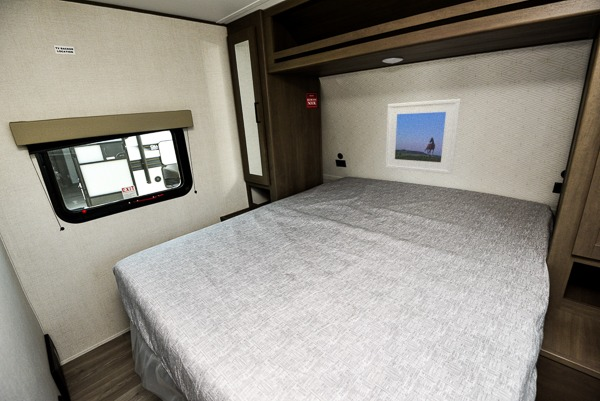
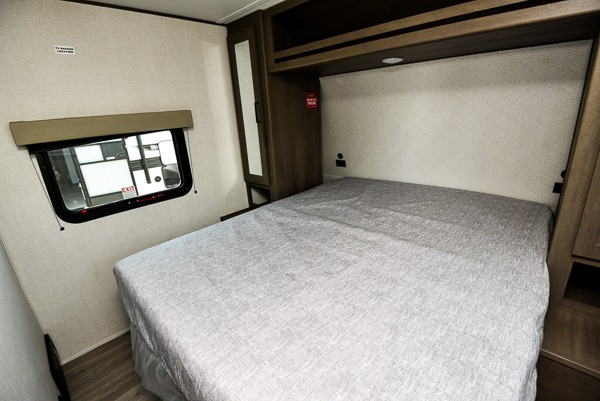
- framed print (418, 137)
